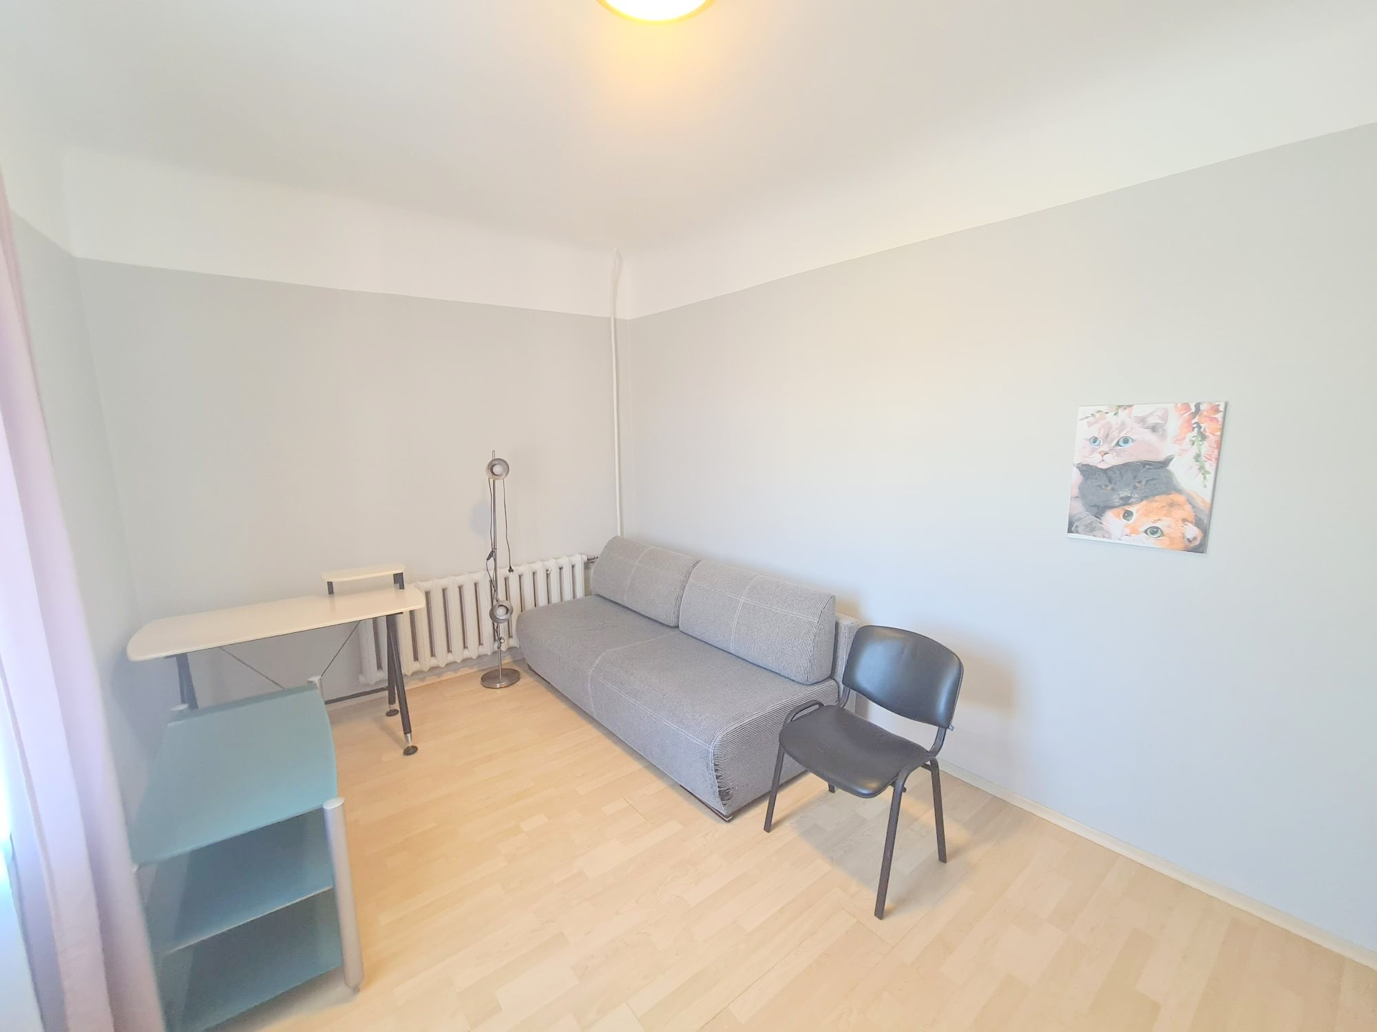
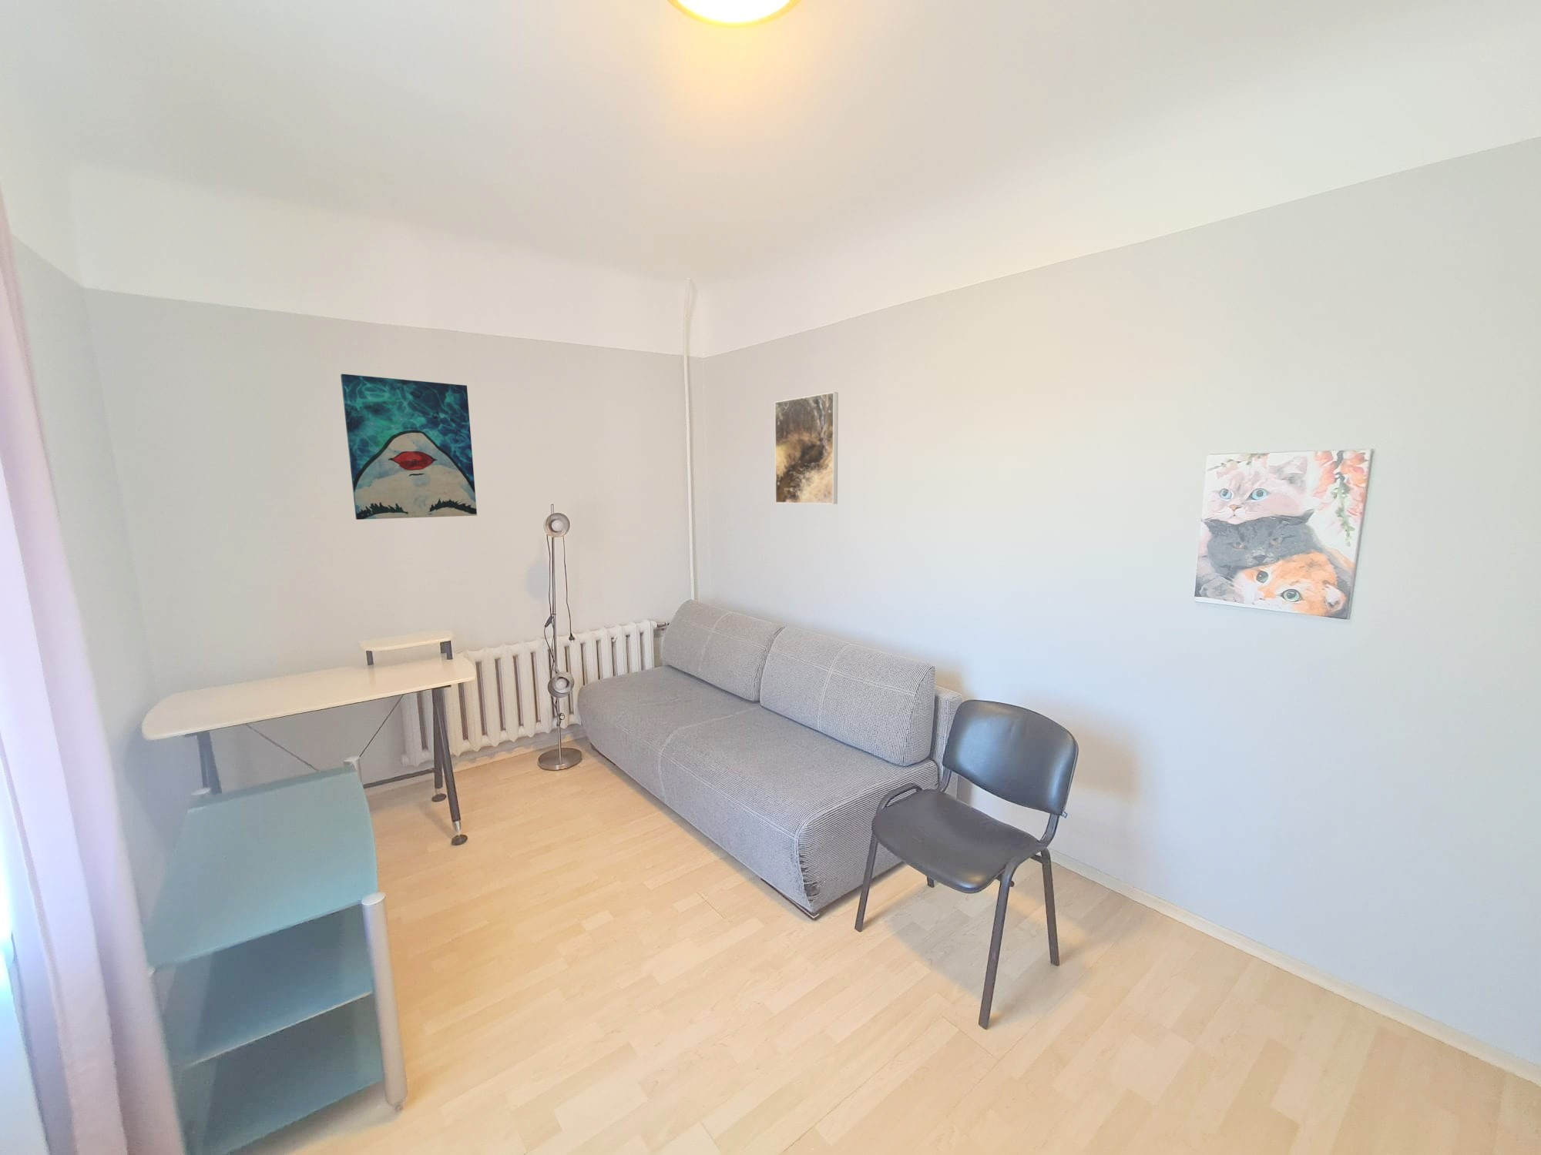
+ wall art (413, 450)
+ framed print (804, 450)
